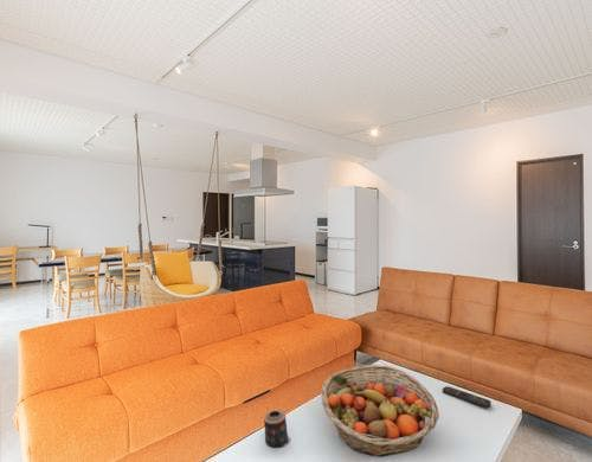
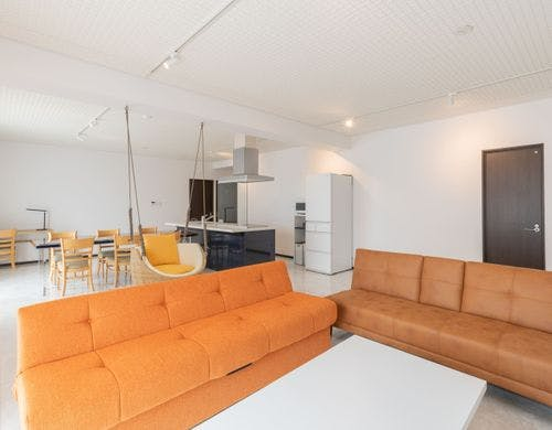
- remote control (465, 396)
- fruit basket (378, 406)
- candle (277, 424)
